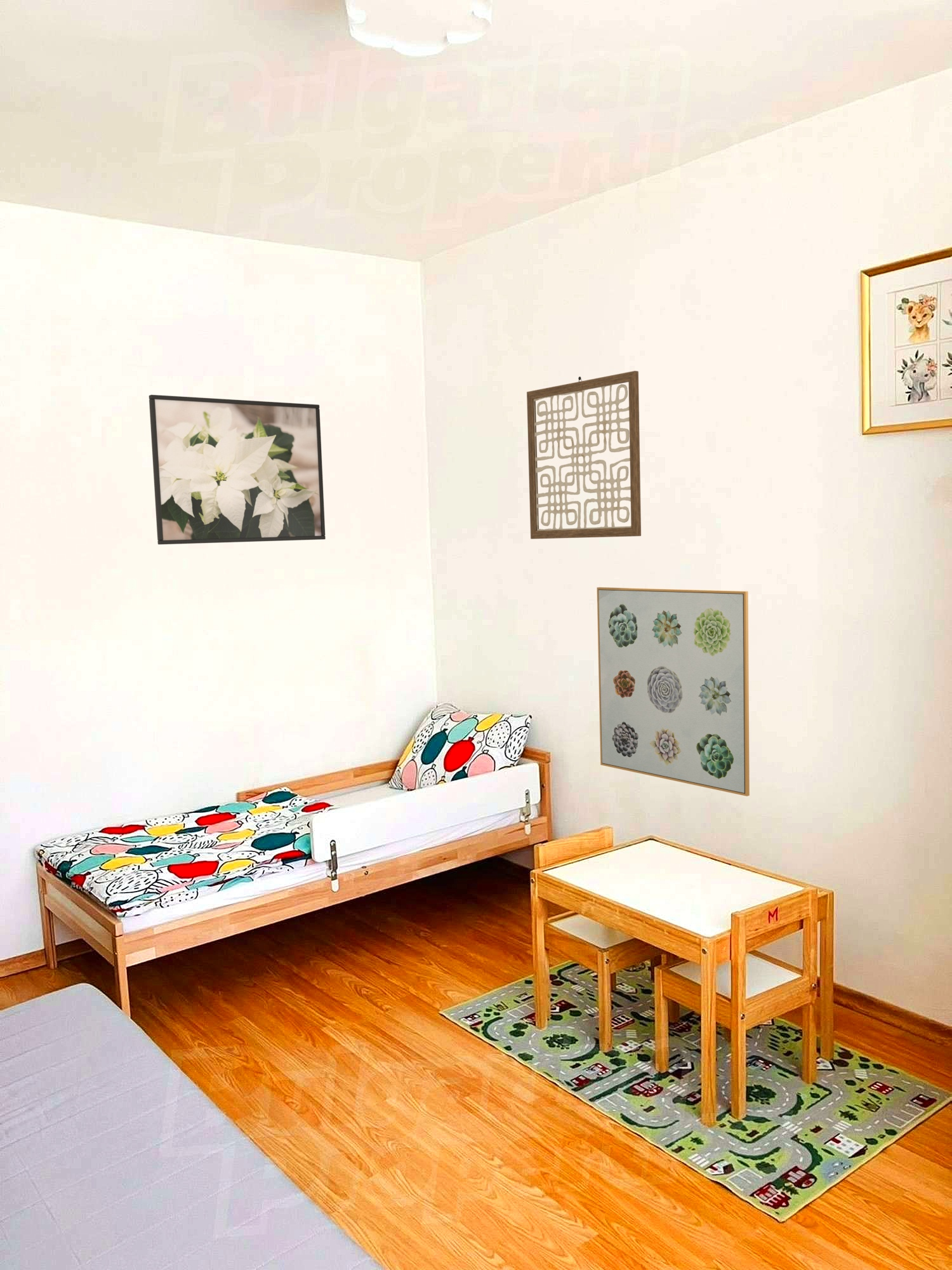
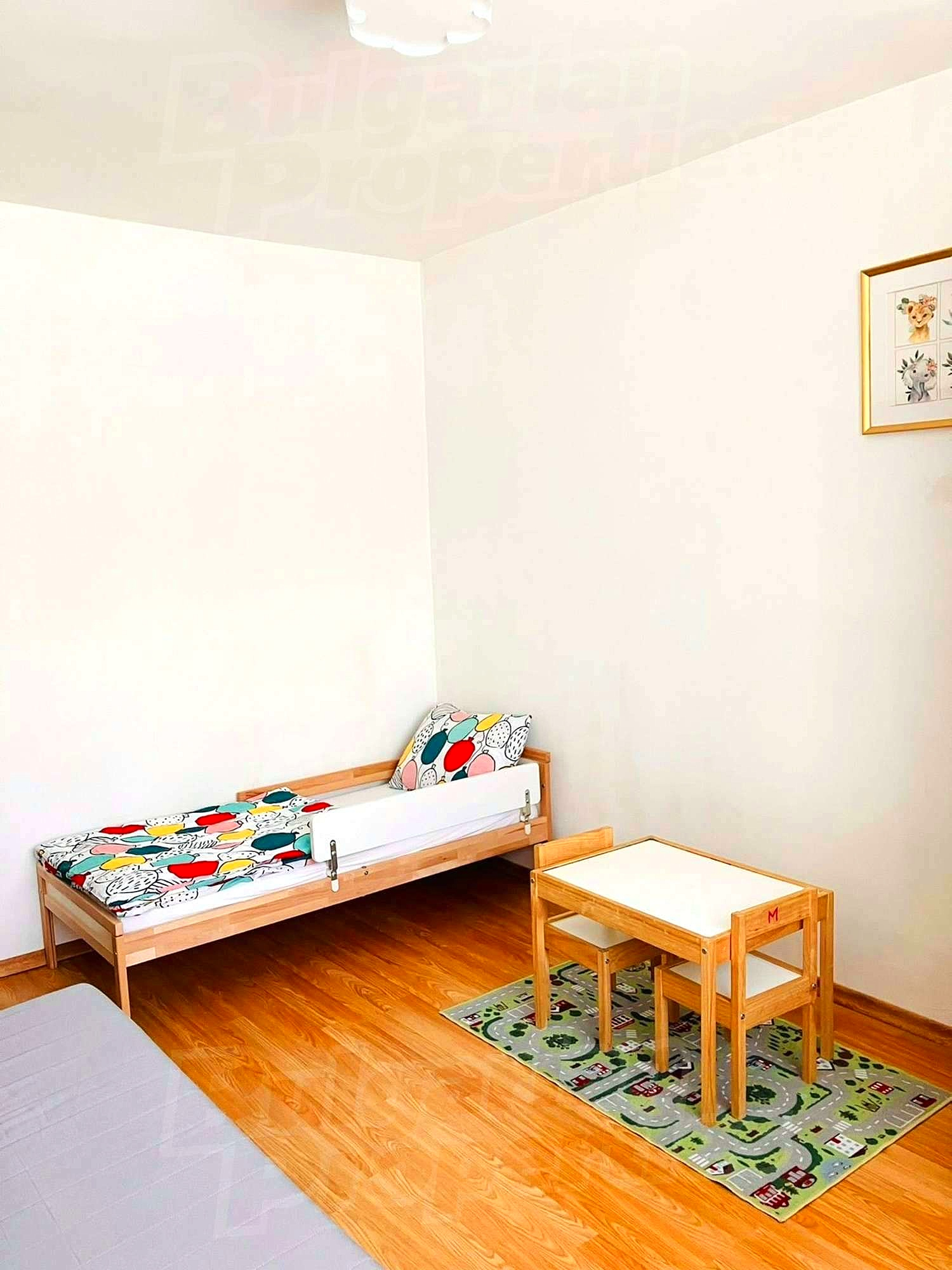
- wall art (668, 685)
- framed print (242, 471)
- wall art (581, 456)
